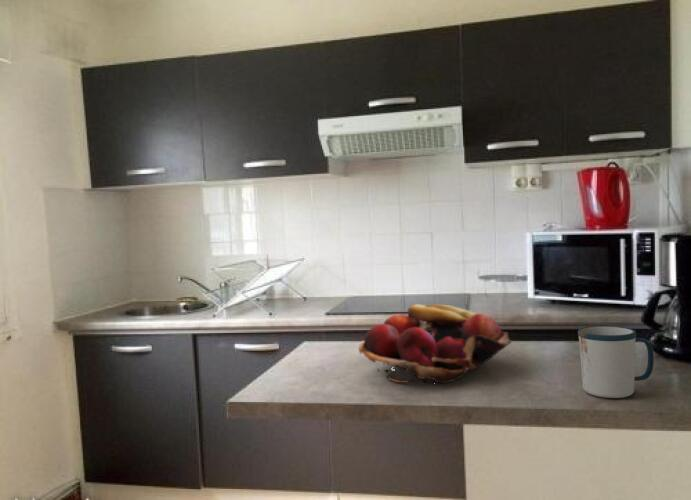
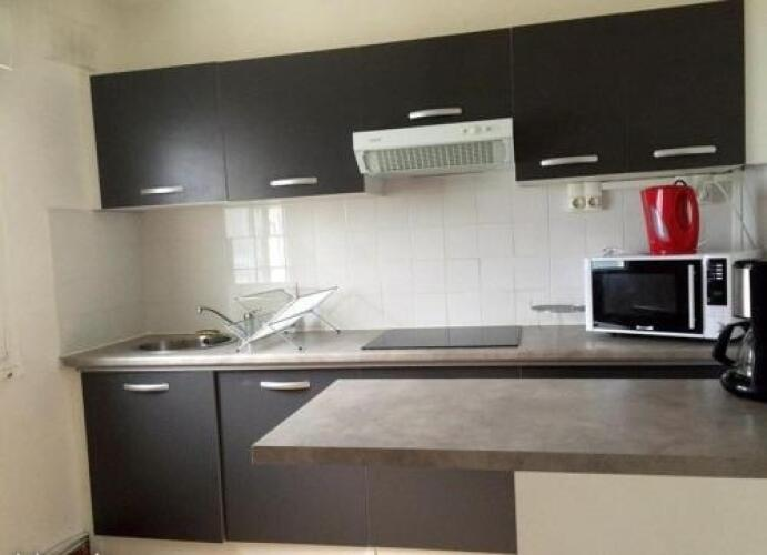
- fruit basket (432, 338)
- mug (613, 360)
